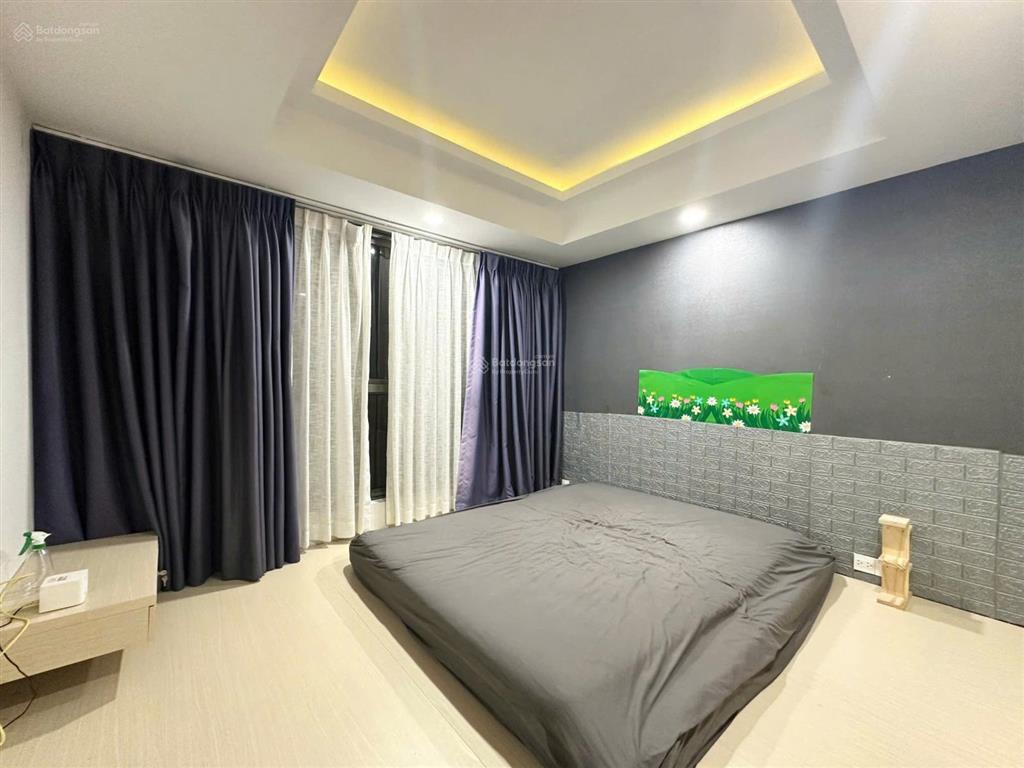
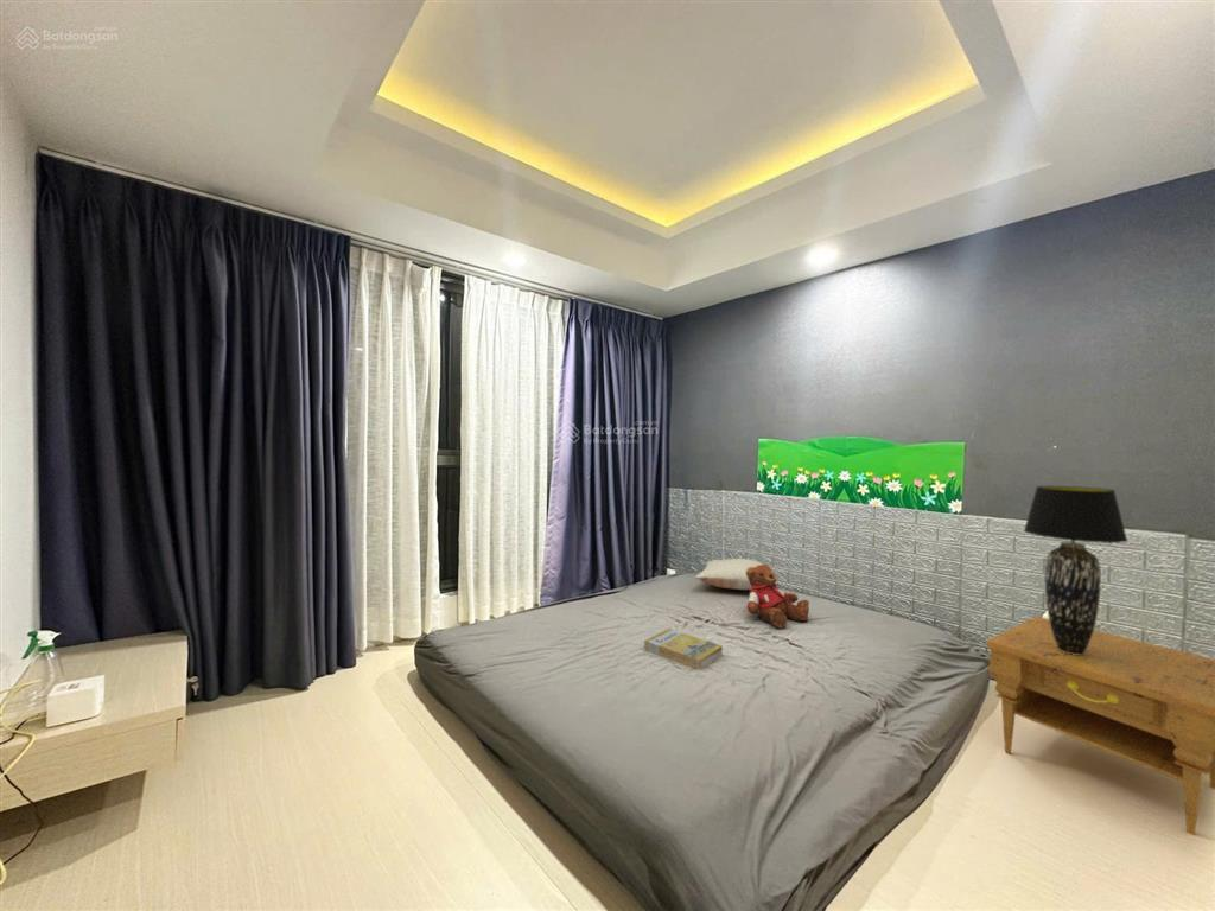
+ nightstand (1106, 711)
+ teddy bear (775, 593)
+ pillow (733, 573)
+ book (682, 646)
+ table lamp (1071, 569)
